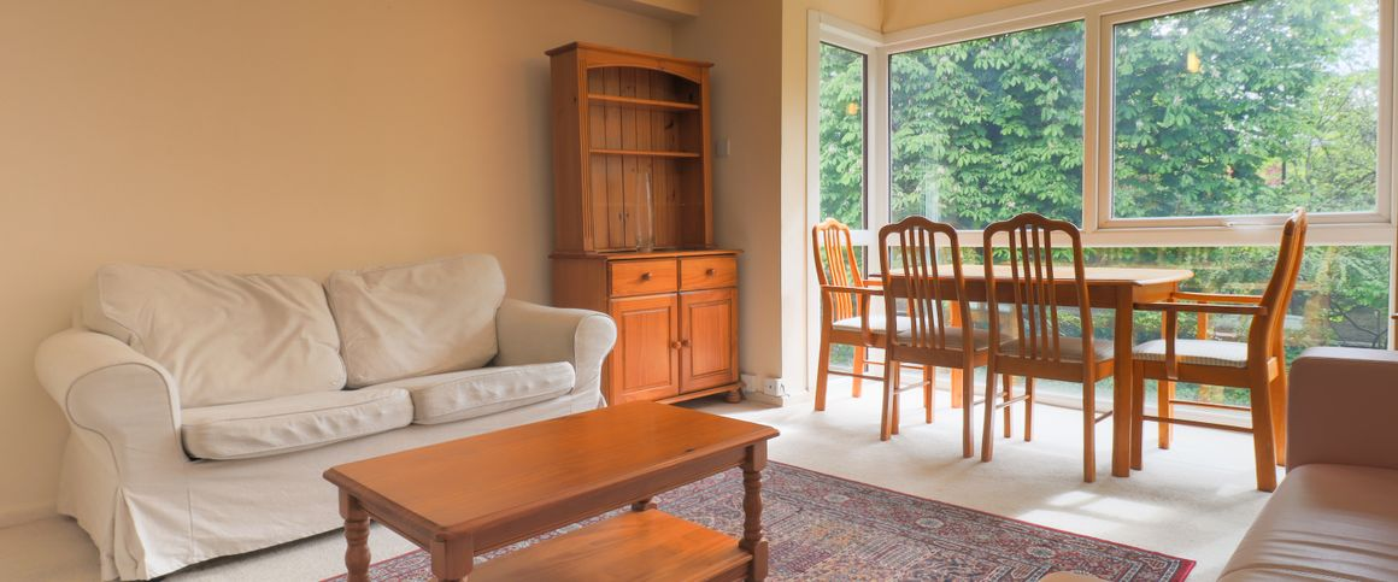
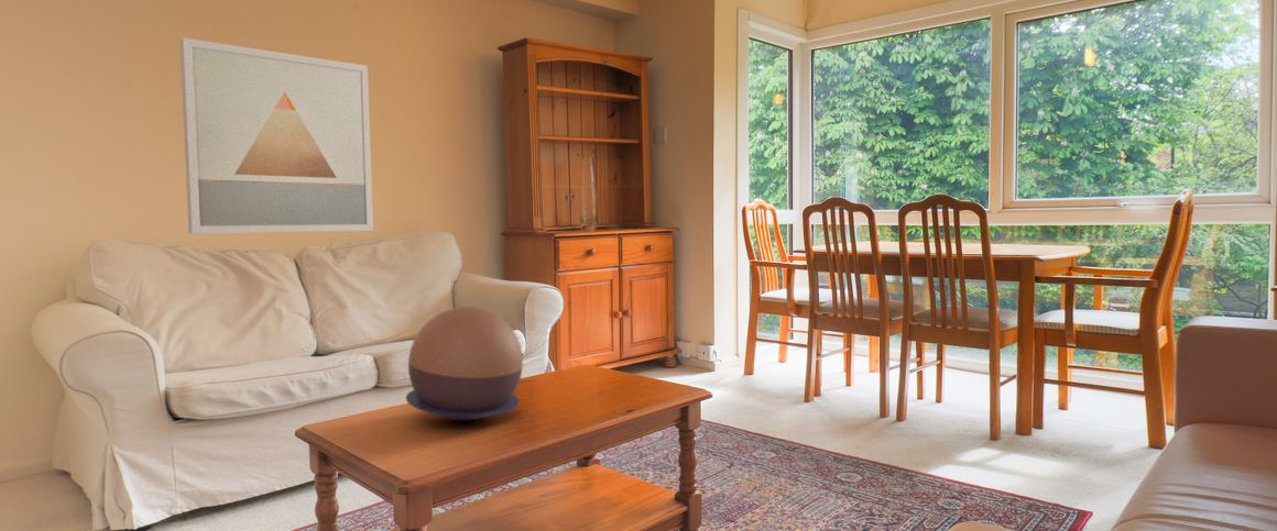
+ wall art (284, 143)
+ decorative bowl (465, 363)
